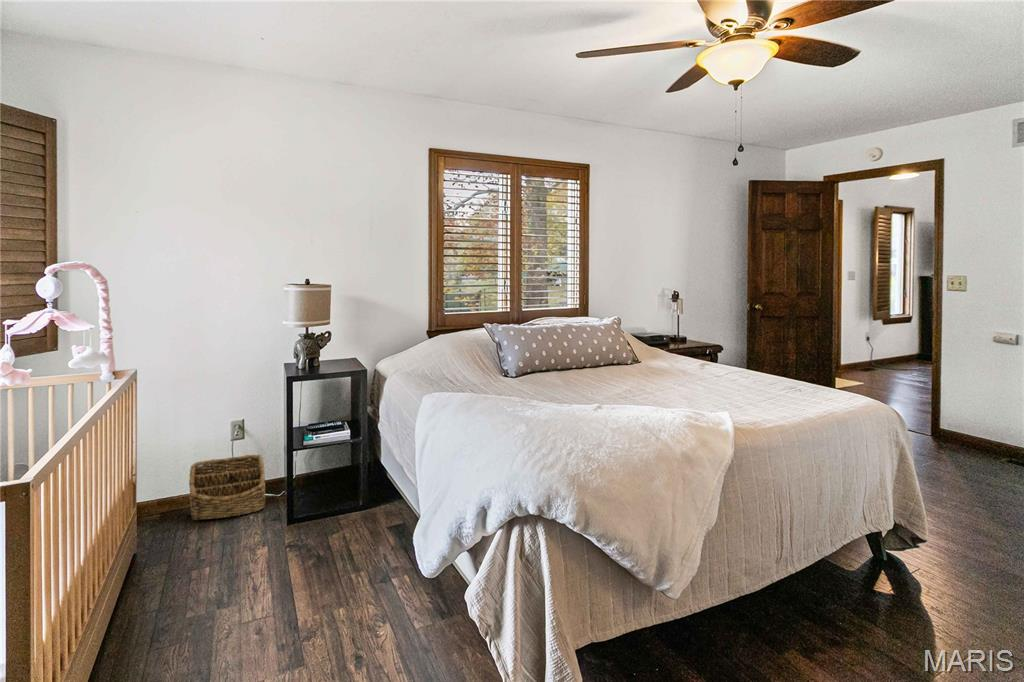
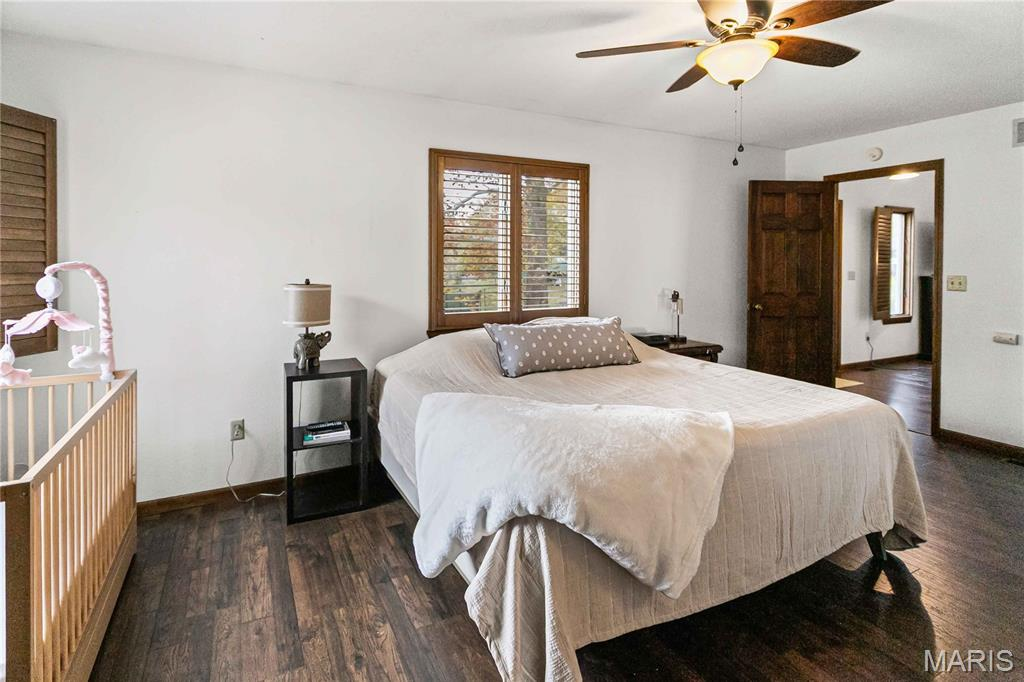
- basket (228, 486)
